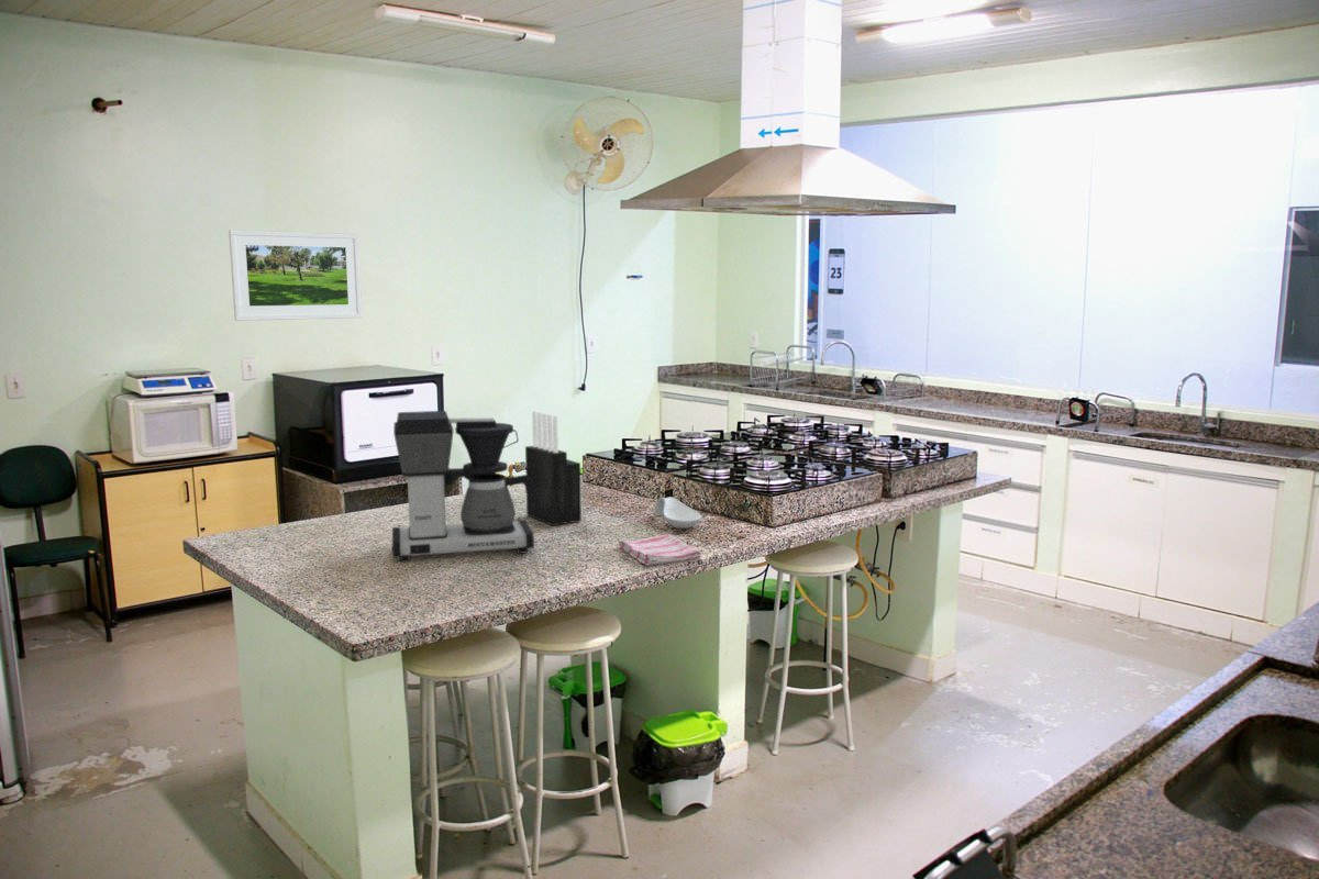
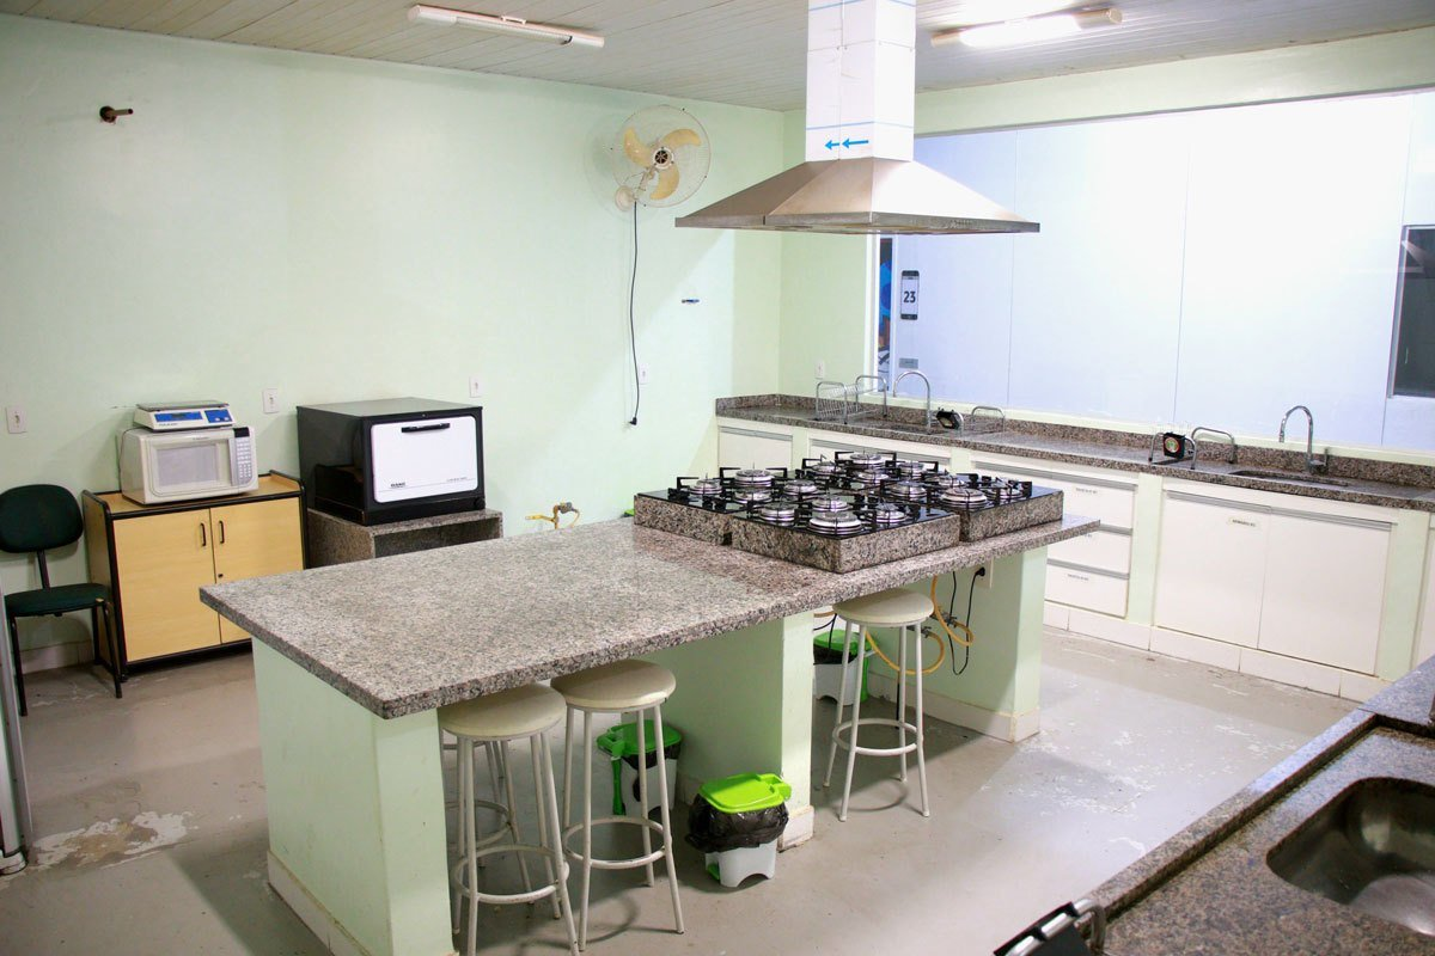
- dish towel (658, 547)
- knife block (555, 465)
- coffee maker (461, 477)
- spoon rest (674, 511)
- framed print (298, 276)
